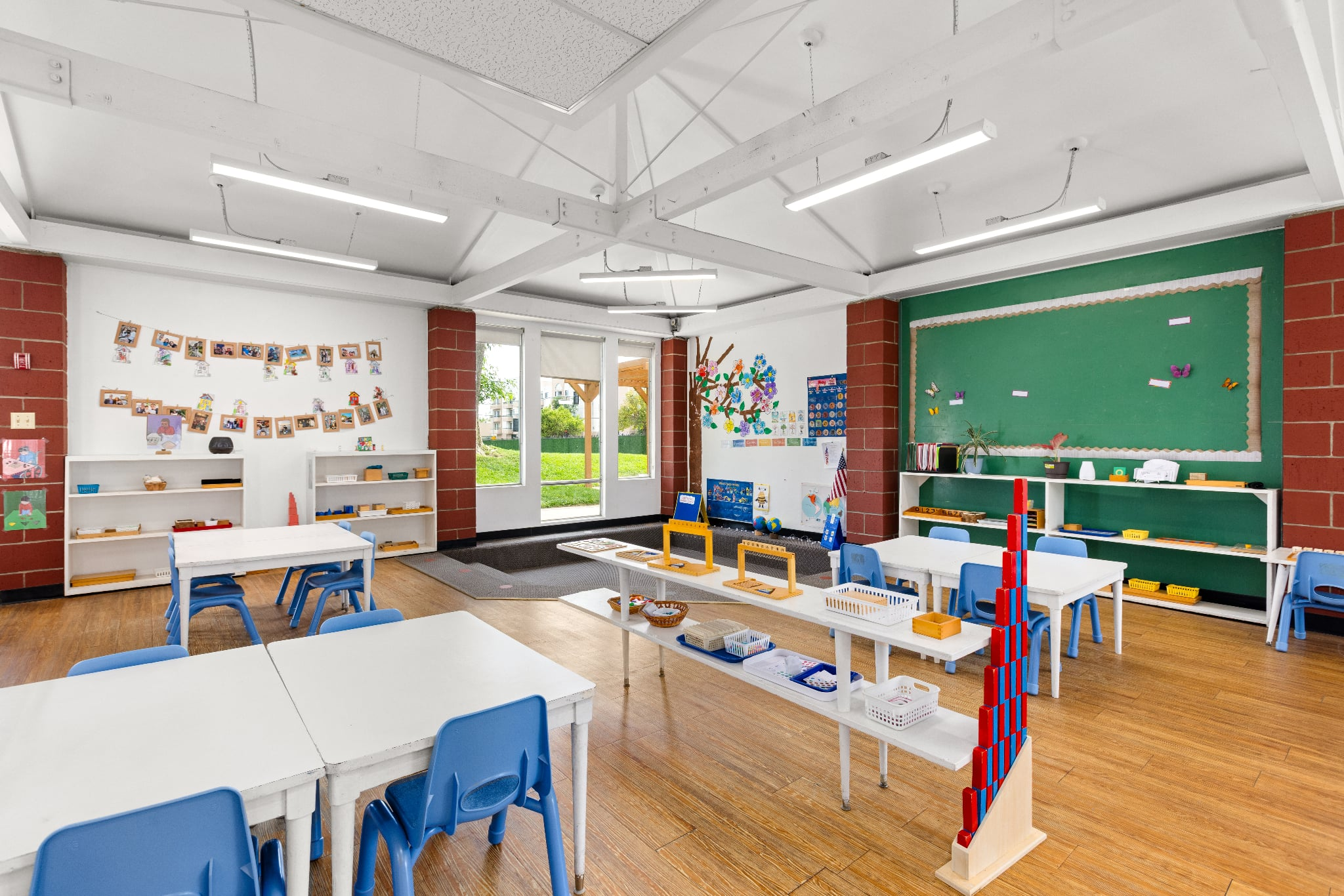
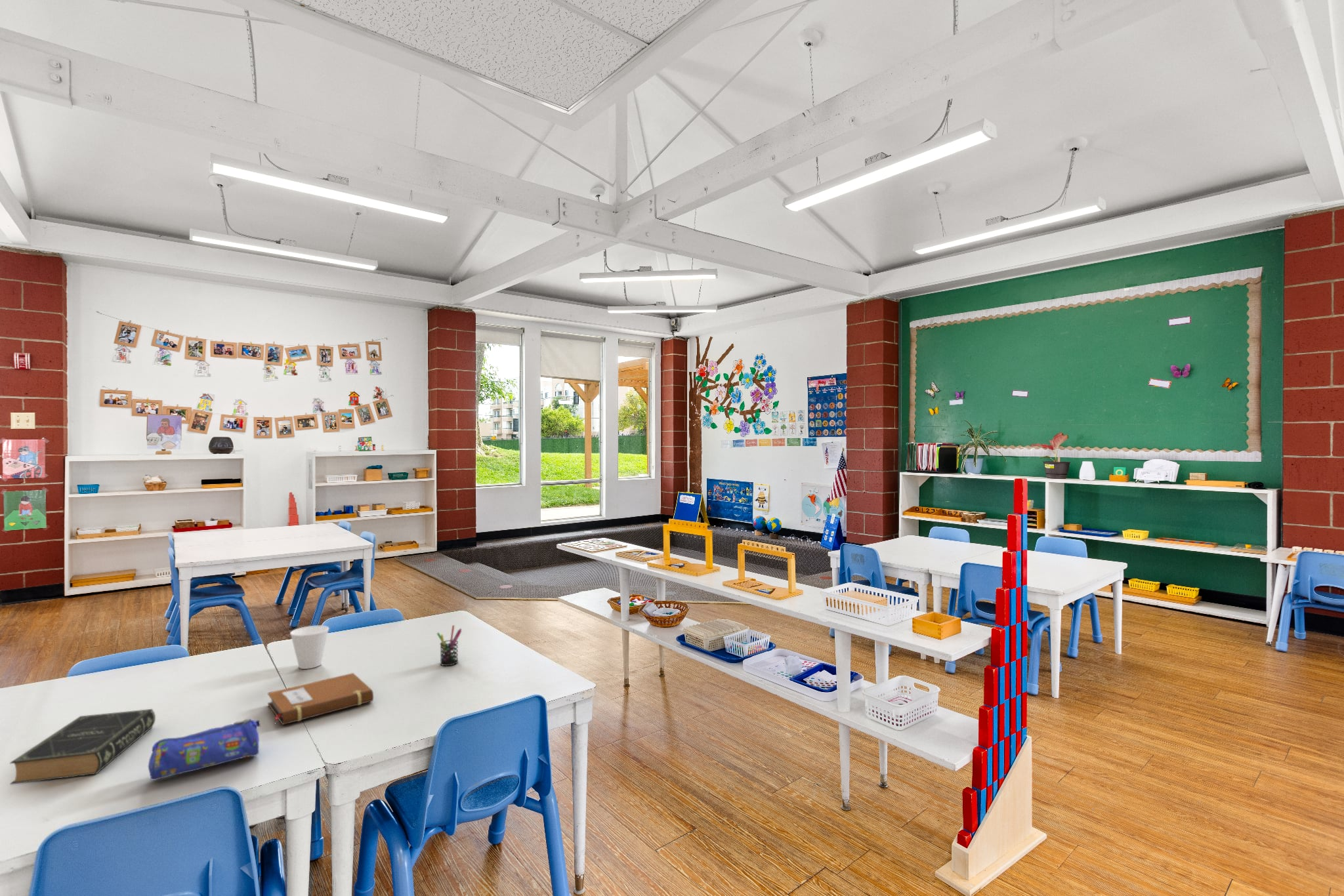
+ book (89, 743)
+ notebook (318, 698)
+ pencil case (207, 746)
+ cup (310, 647)
+ pen holder (448, 644)
